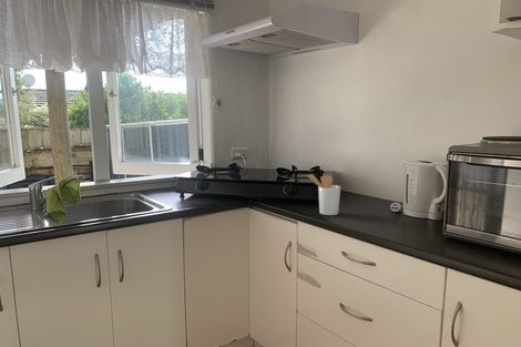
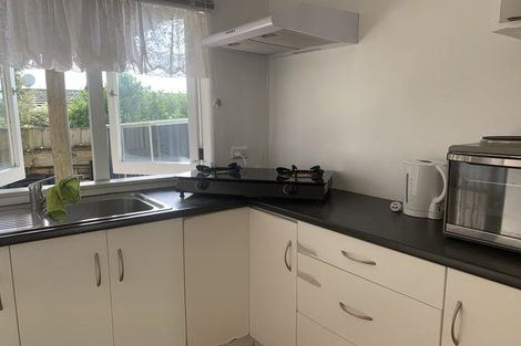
- utensil holder (323, 193)
